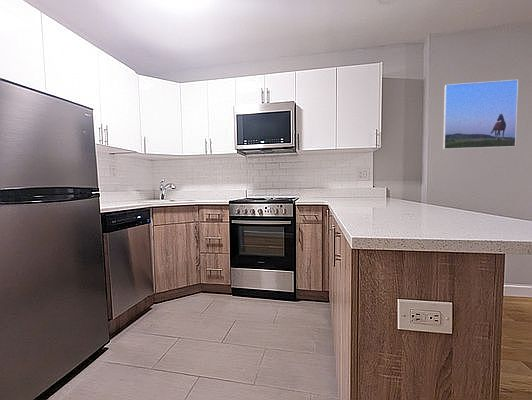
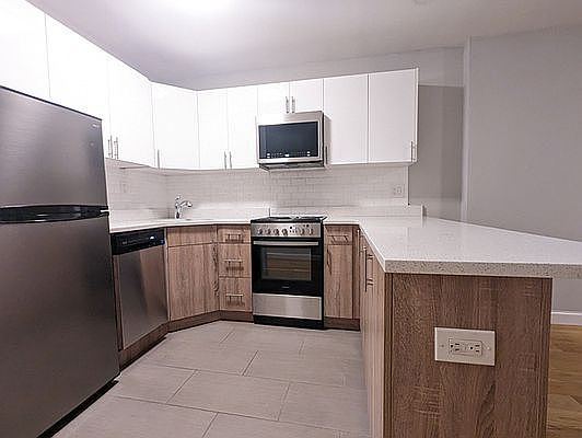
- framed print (479, 115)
